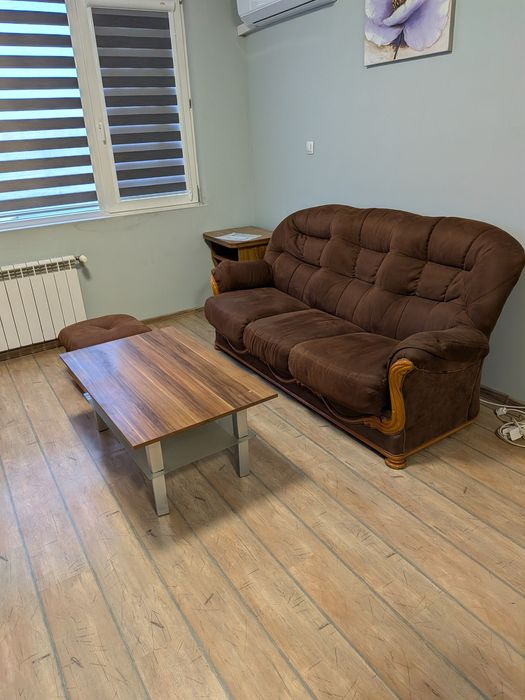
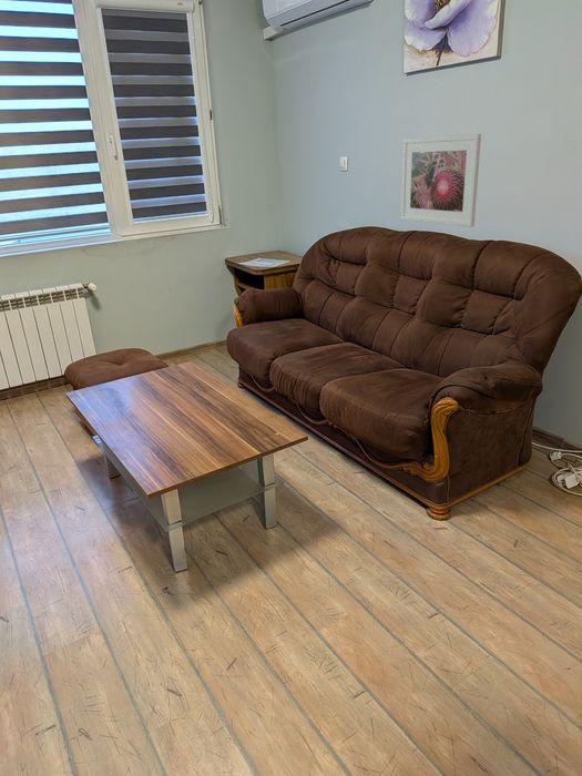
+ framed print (437, 181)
